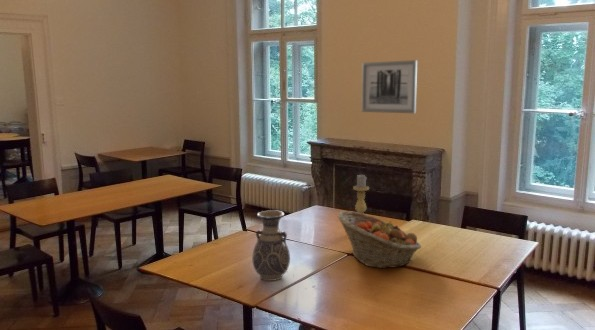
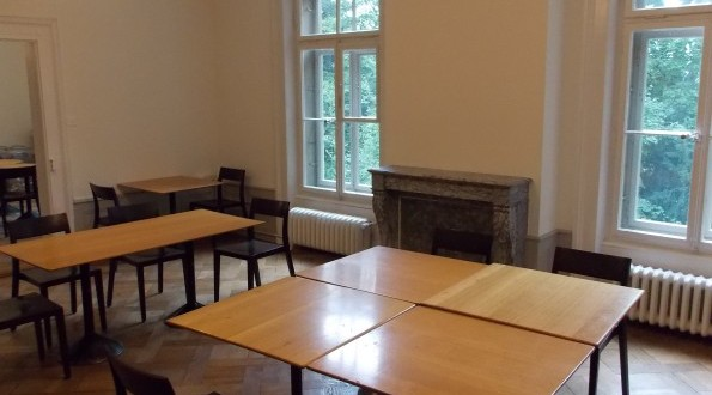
- fruit basket (377, 236)
- wall art (388, 87)
- candle holder (360, 203)
- vase (271, 245)
